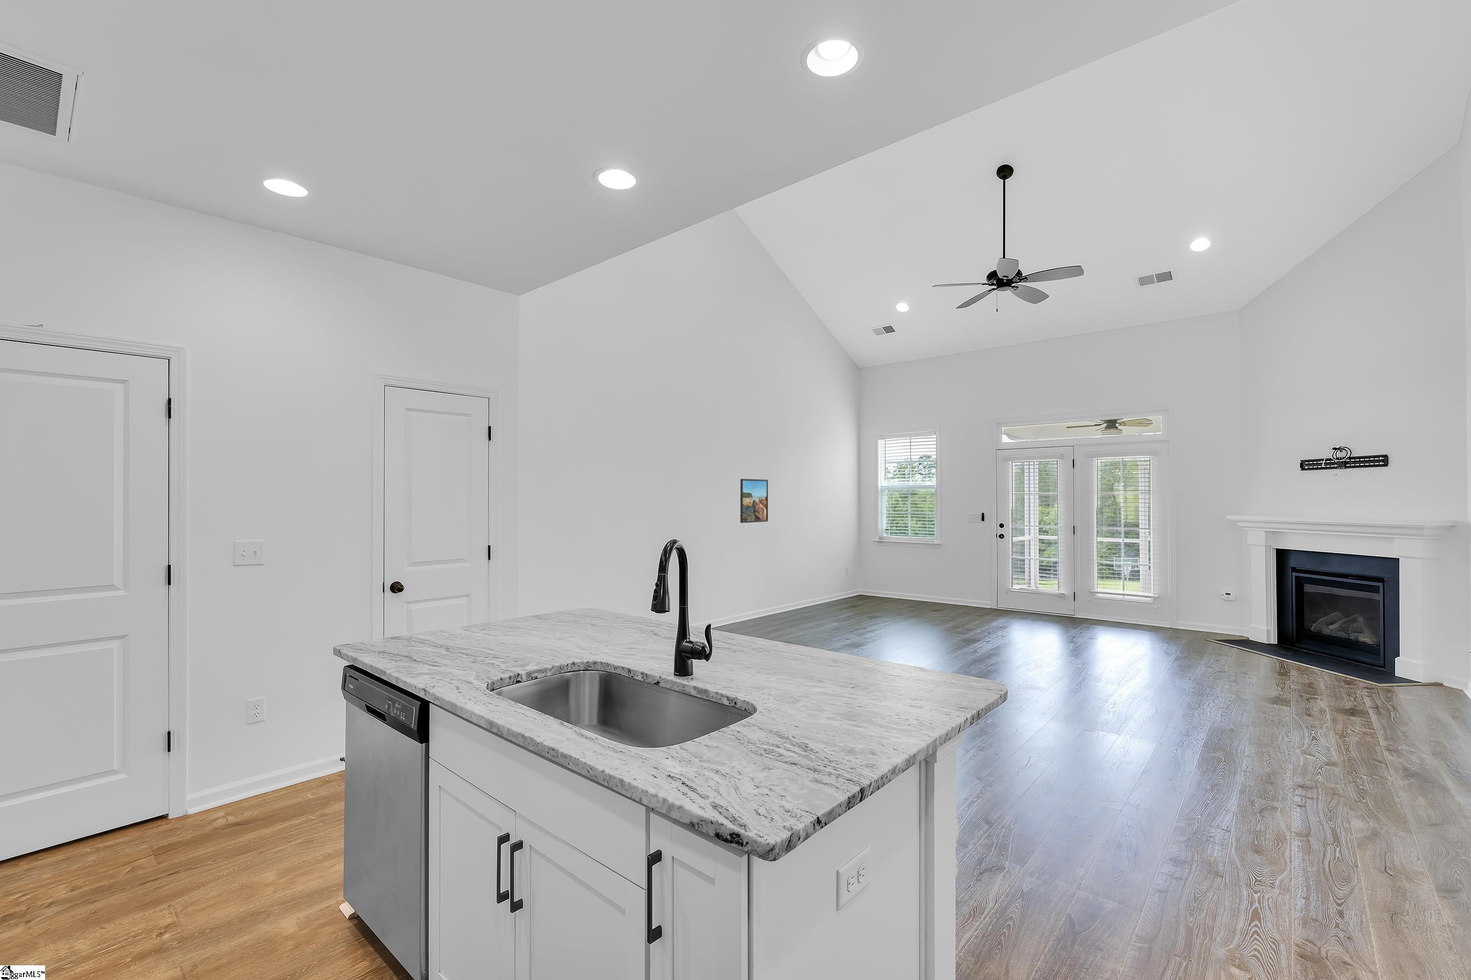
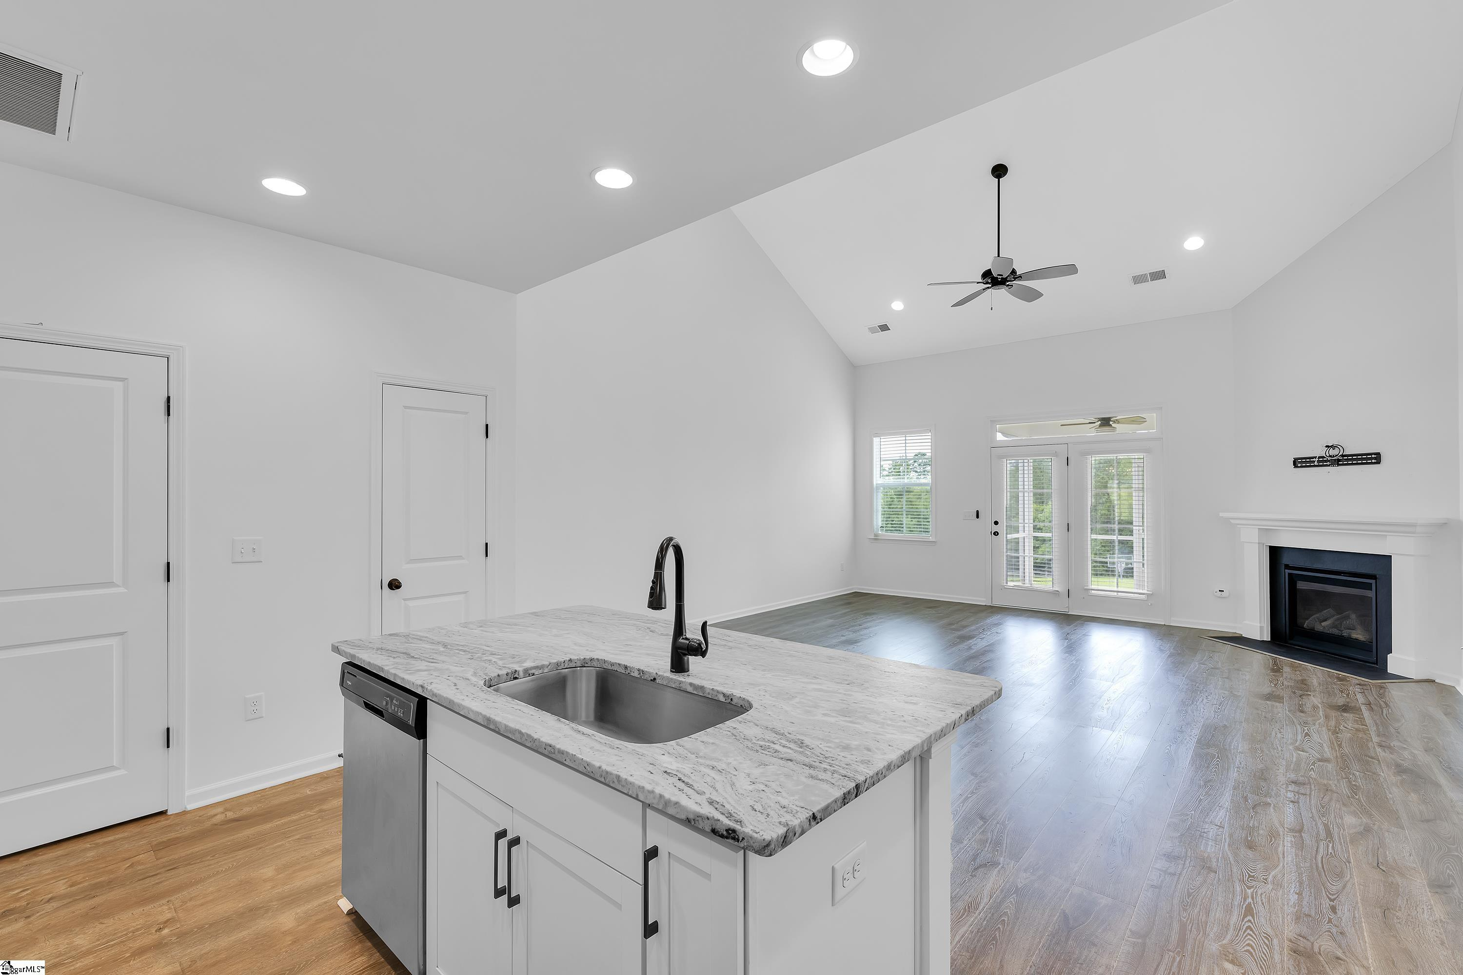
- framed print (754, 500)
